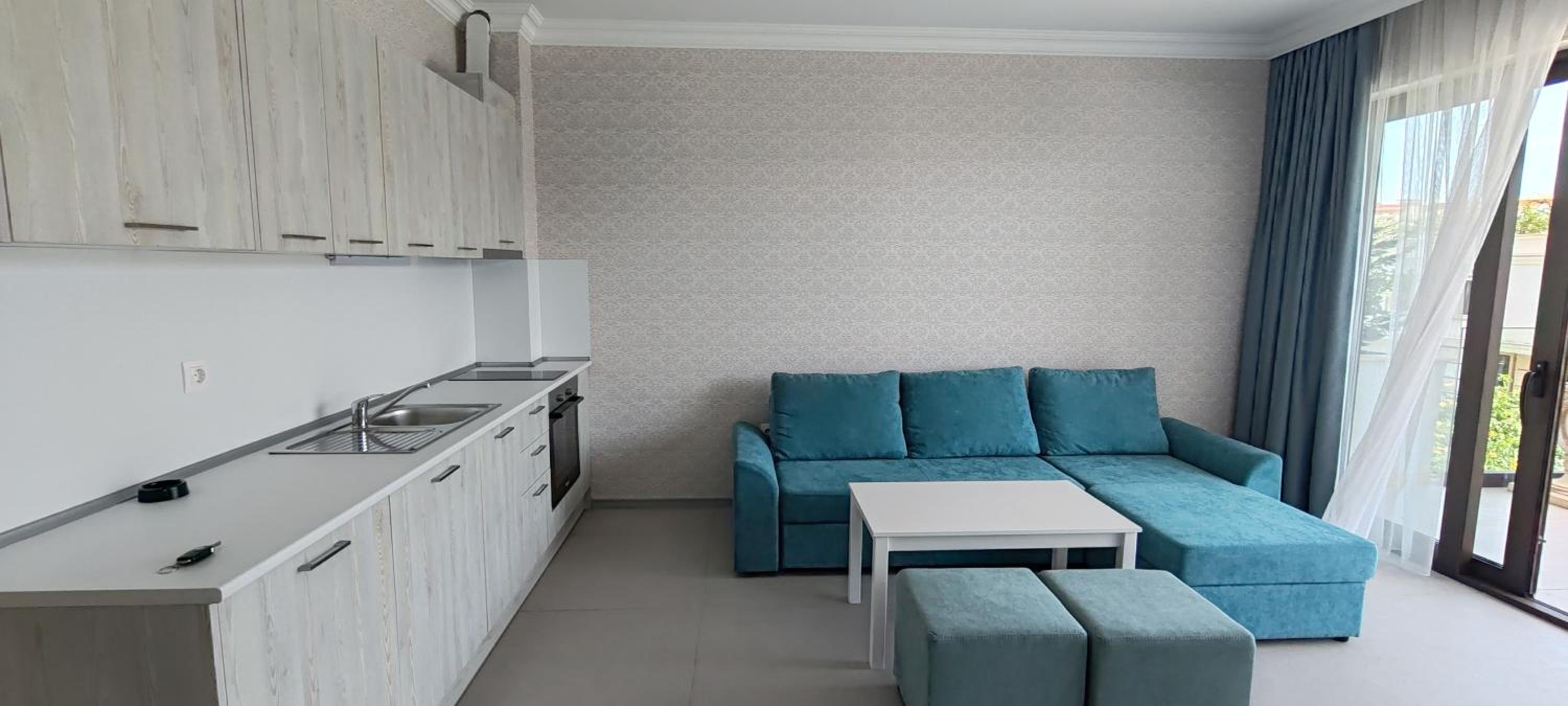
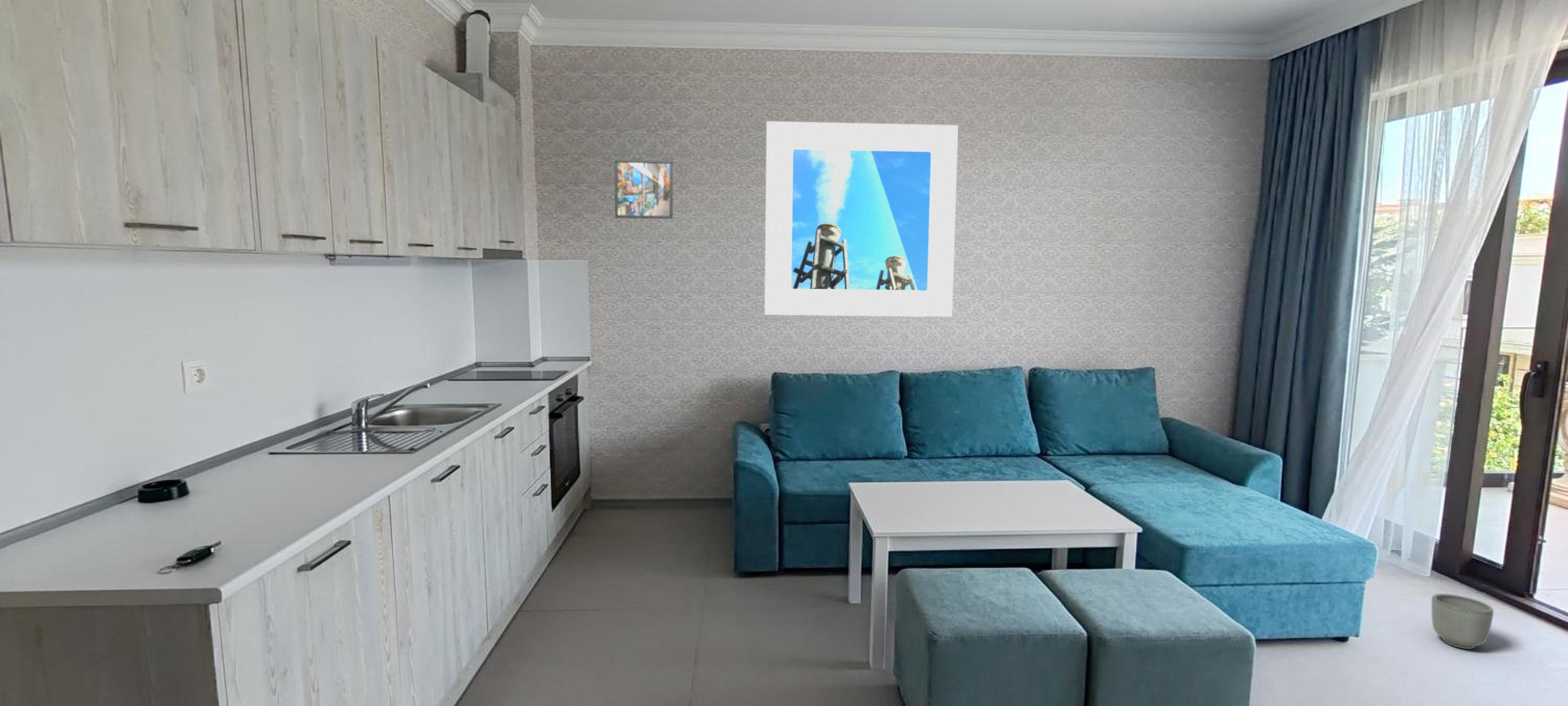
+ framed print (860, 221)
+ planter (1460, 623)
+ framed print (643, 189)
